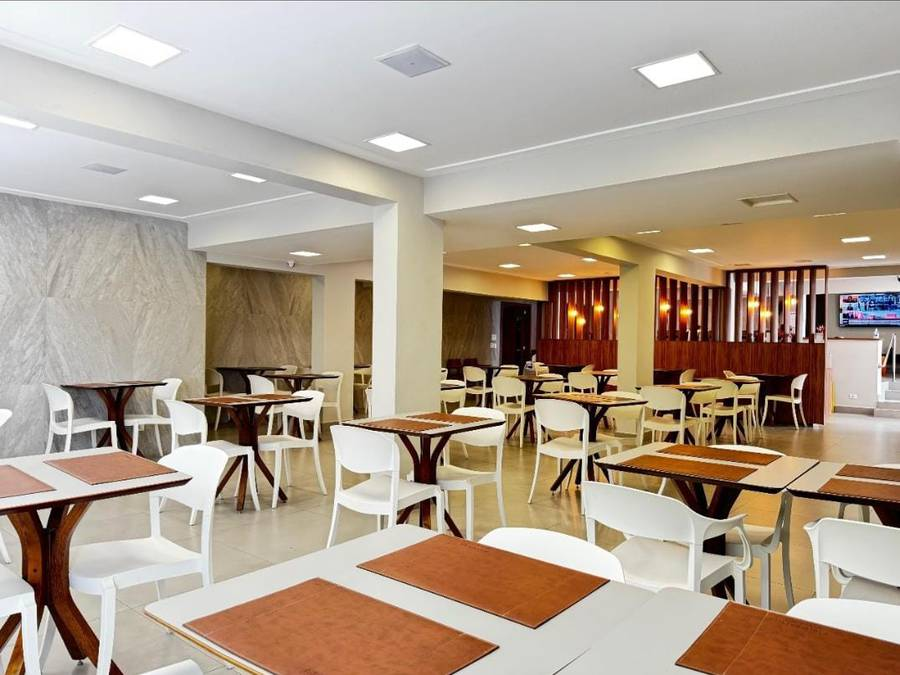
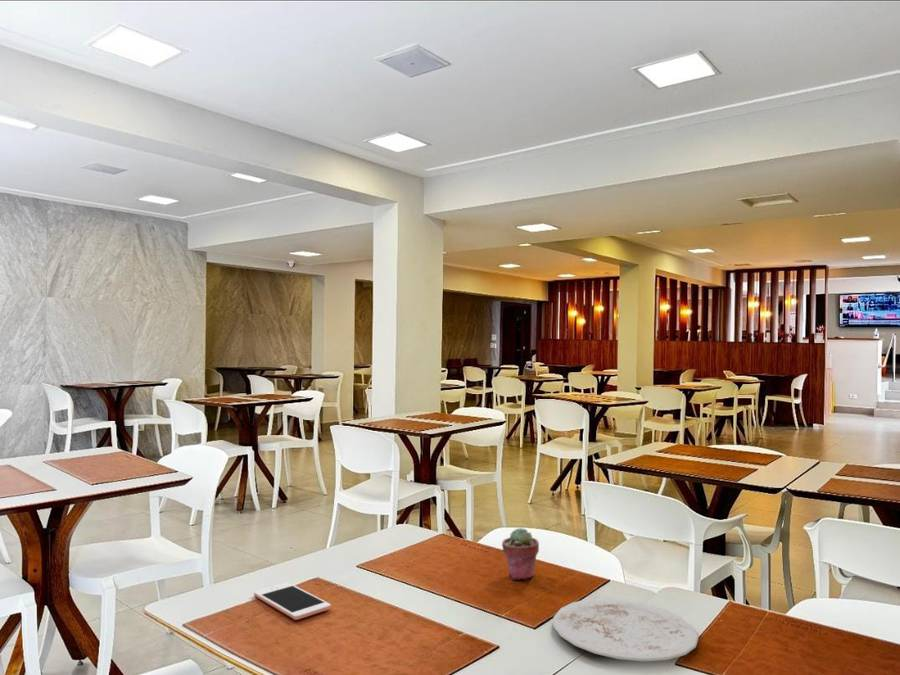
+ potted succulent (520, 551)
+ cell phone (291, 600)
+ plate (623, 628)
